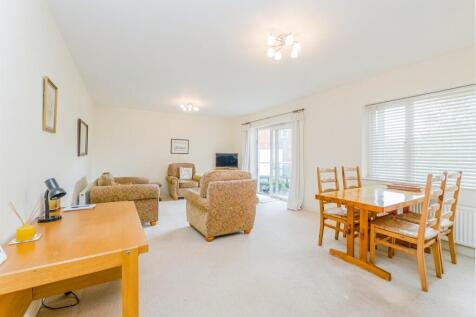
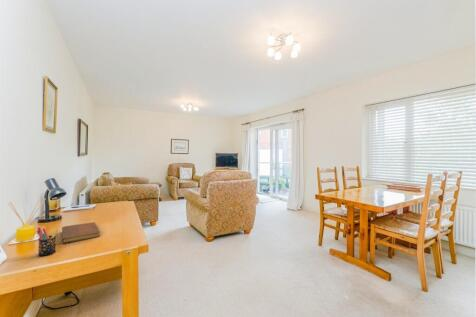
+ notebook (80, 231)
+ pen holder (45, 240)
